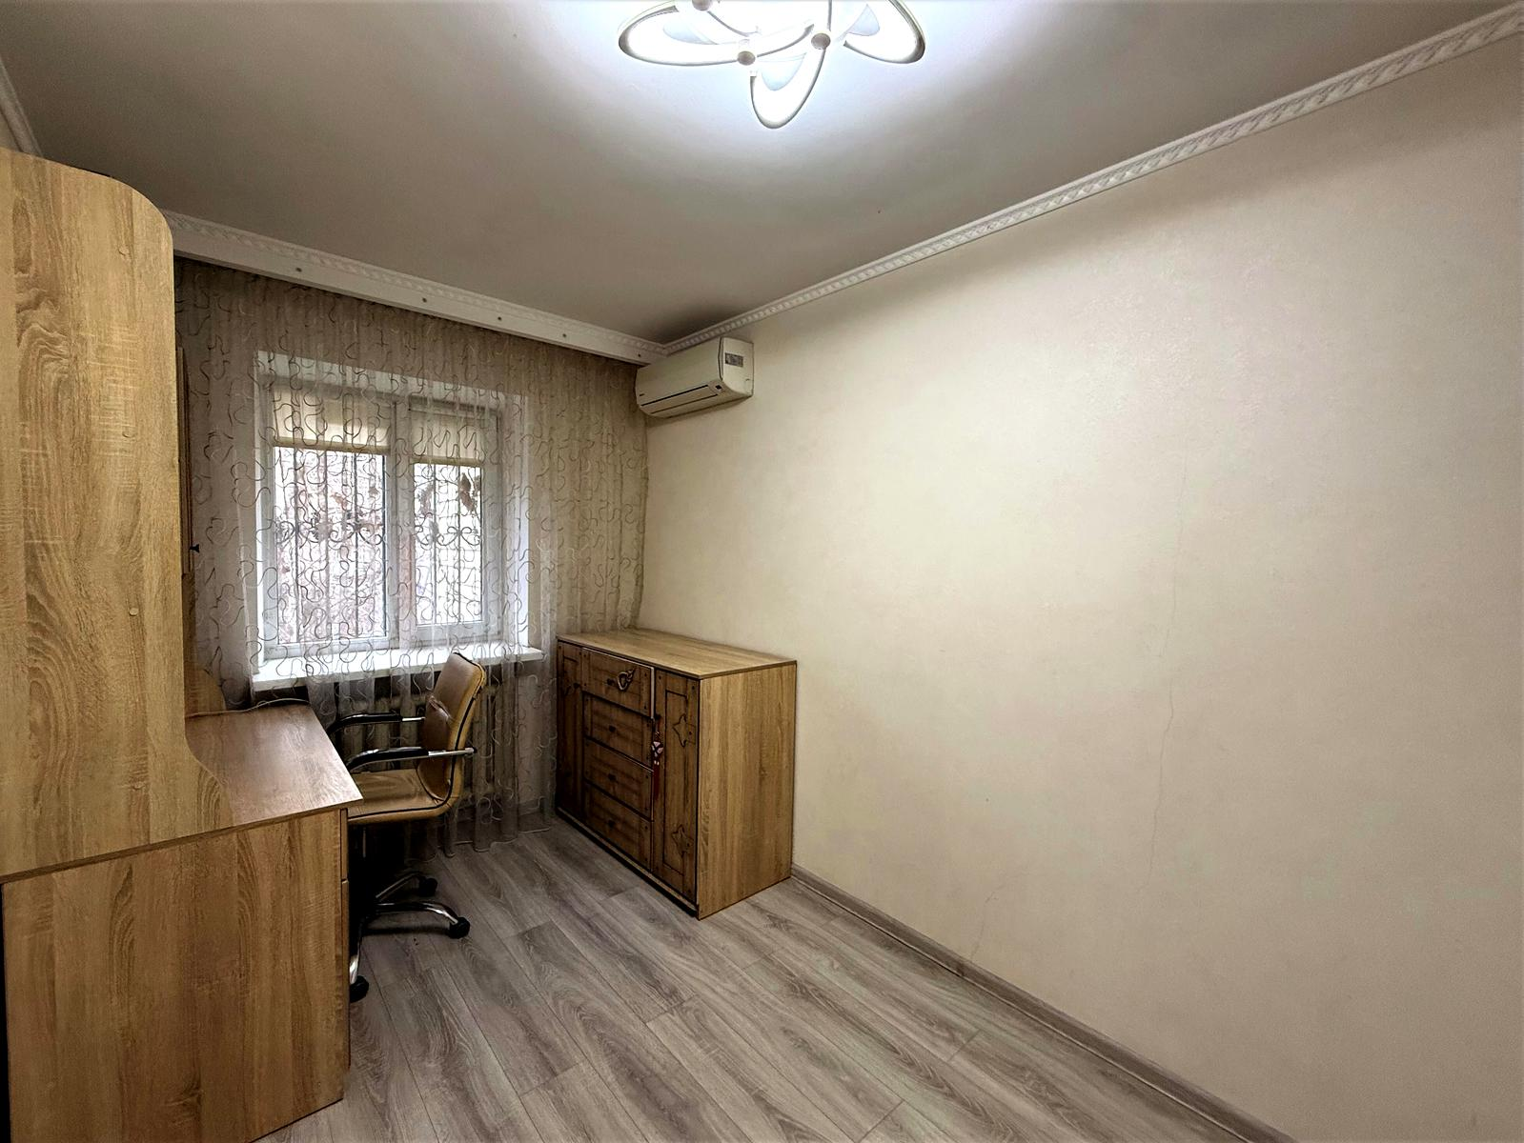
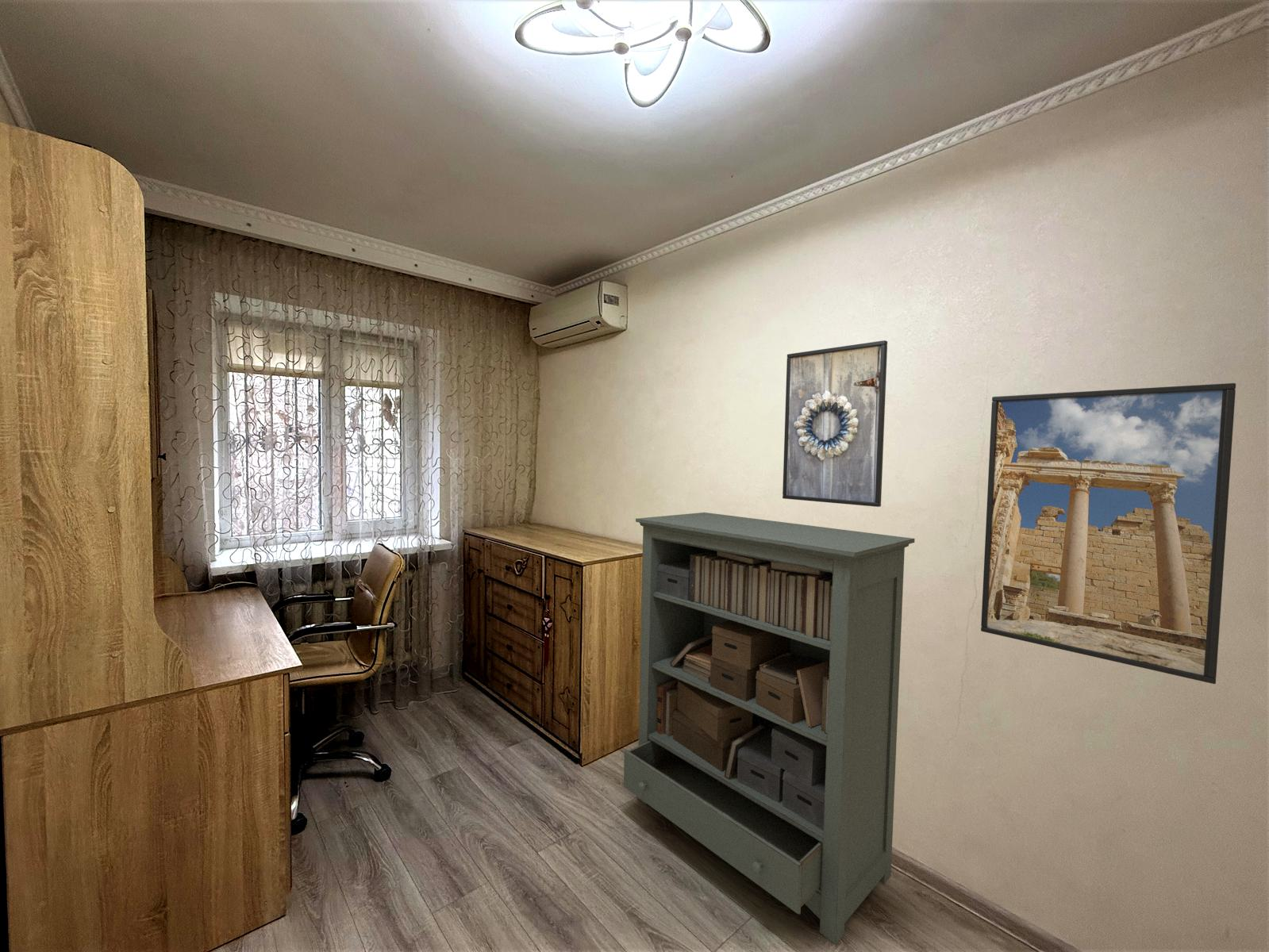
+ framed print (831, 425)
+ bookshelf (745, 687)
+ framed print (1091, 524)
